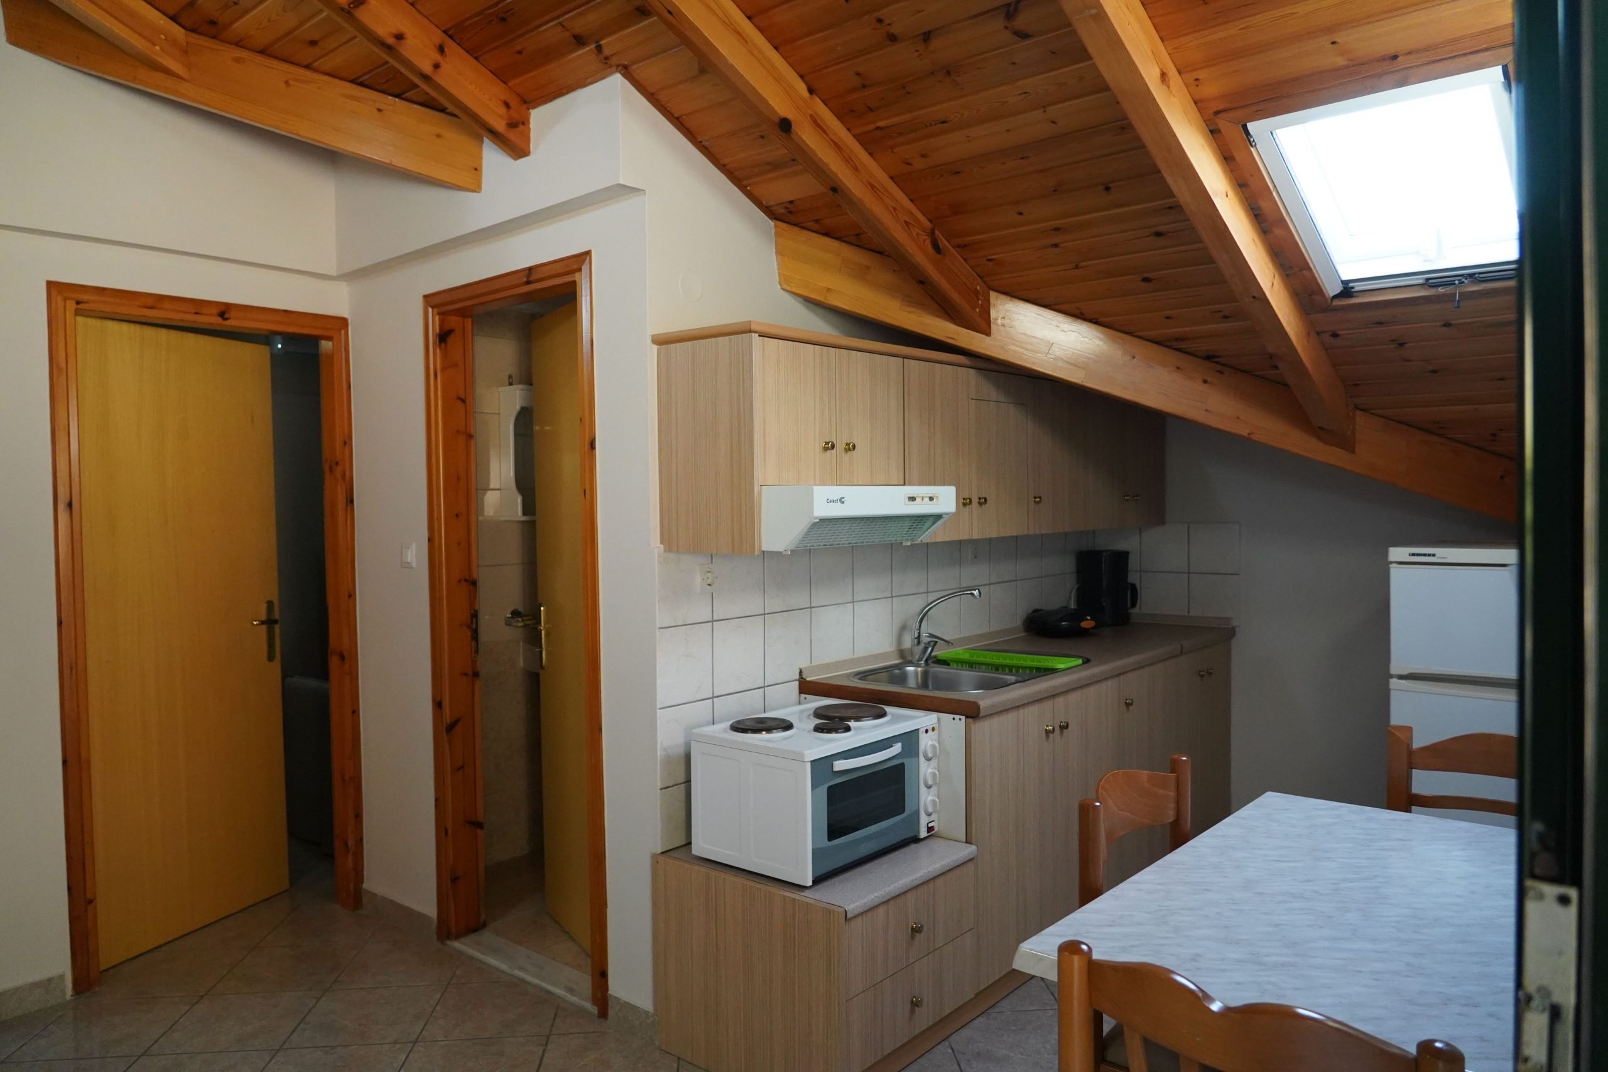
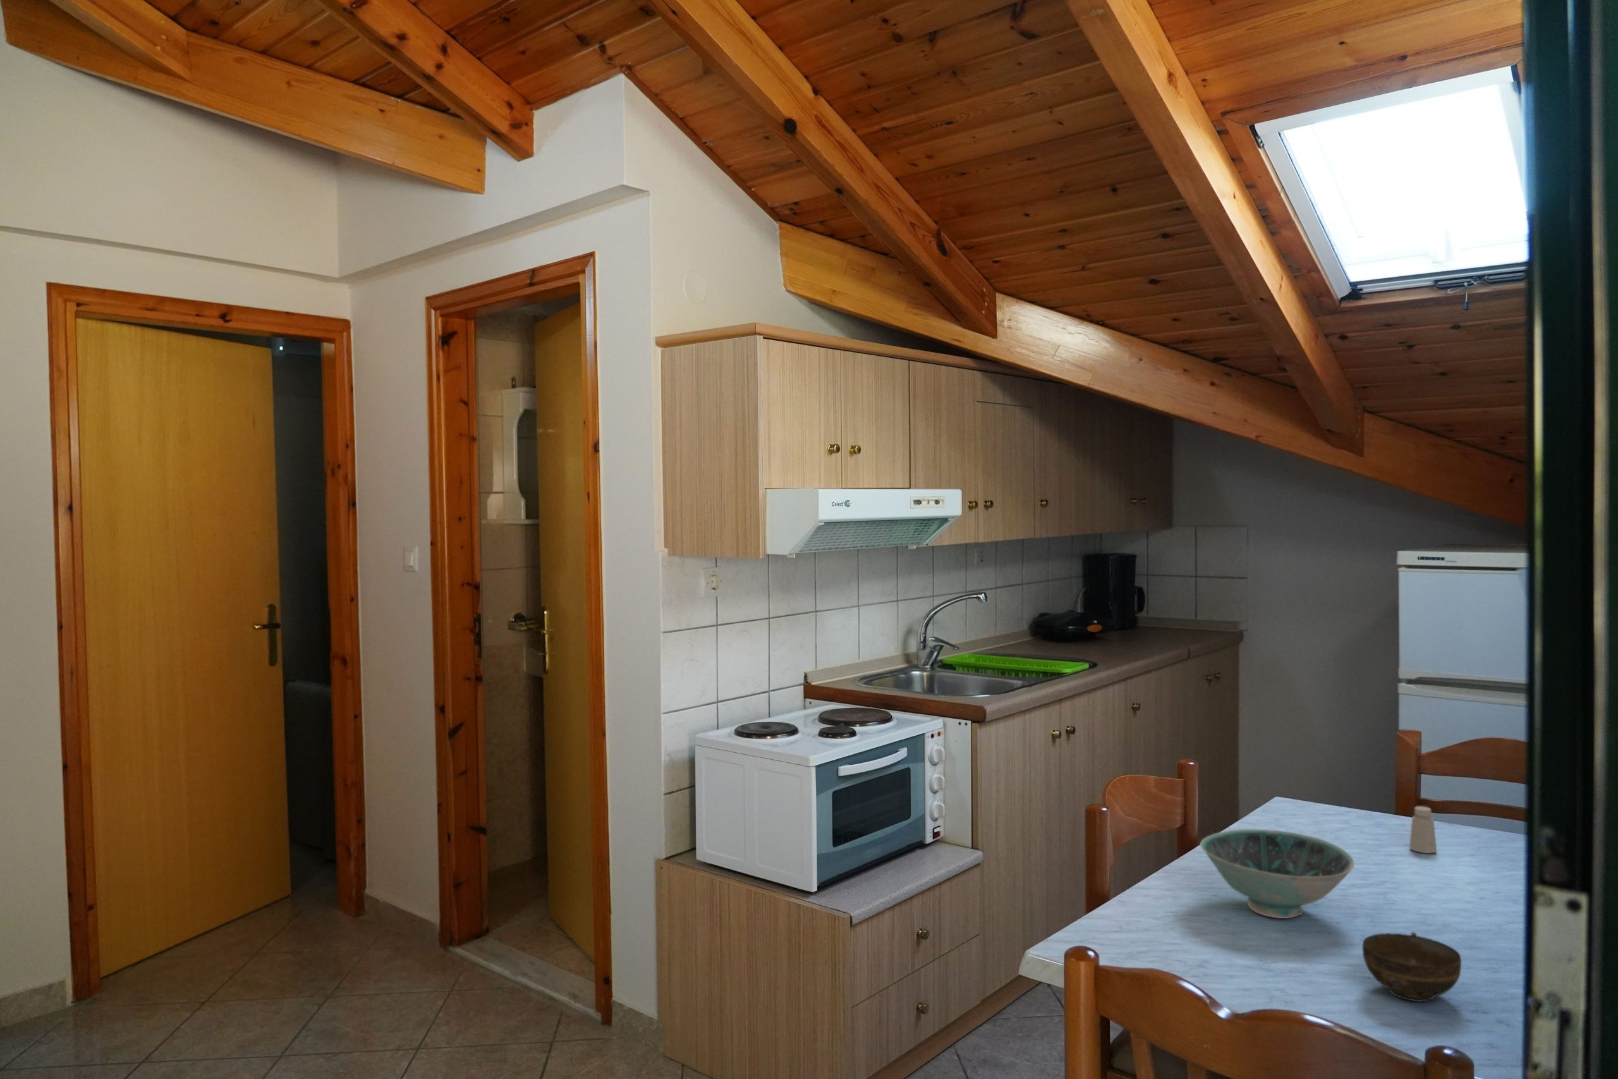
+ cup (1411, 967)
+ bowl (1275, 879)
+ saltshaker (1423, 829)
